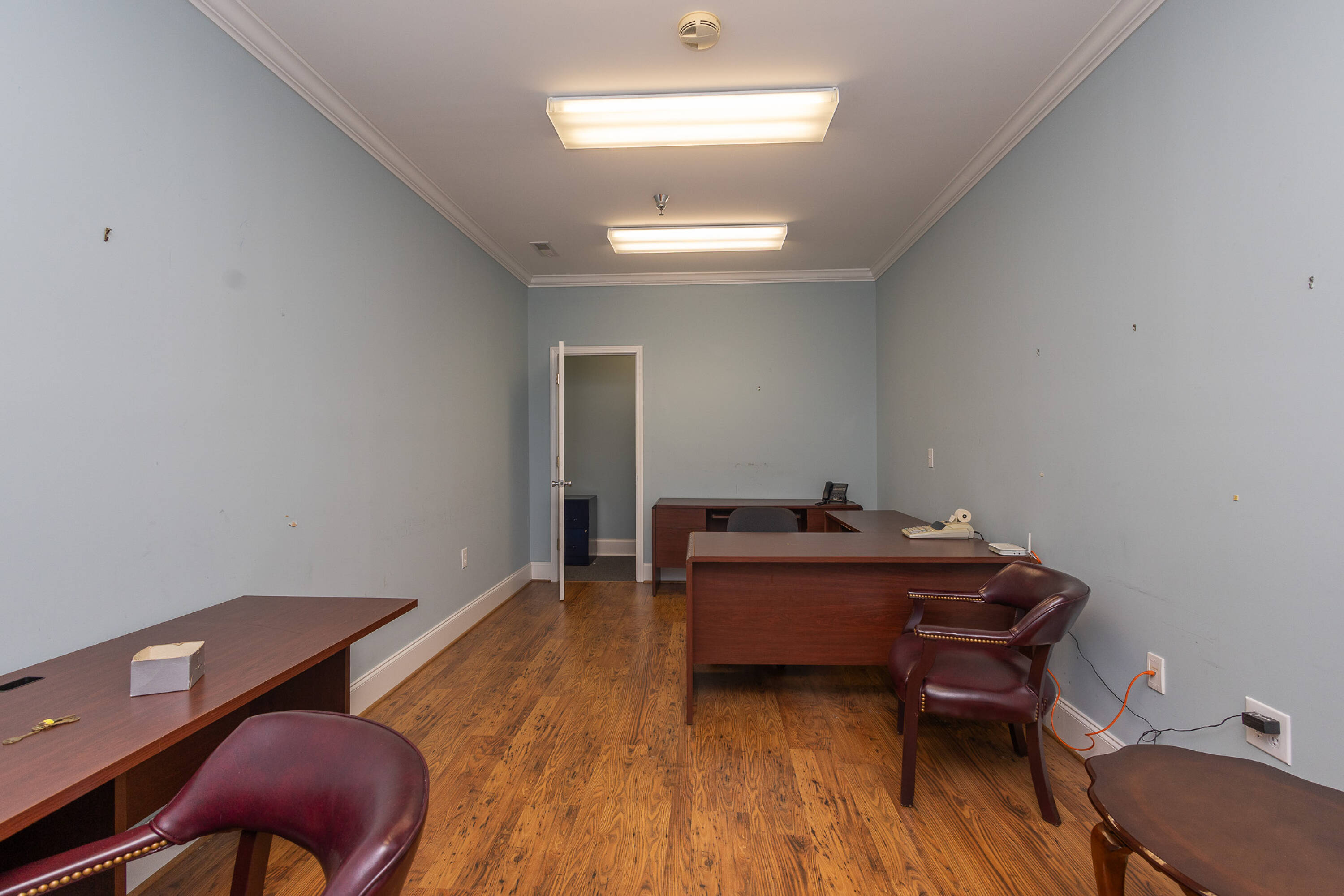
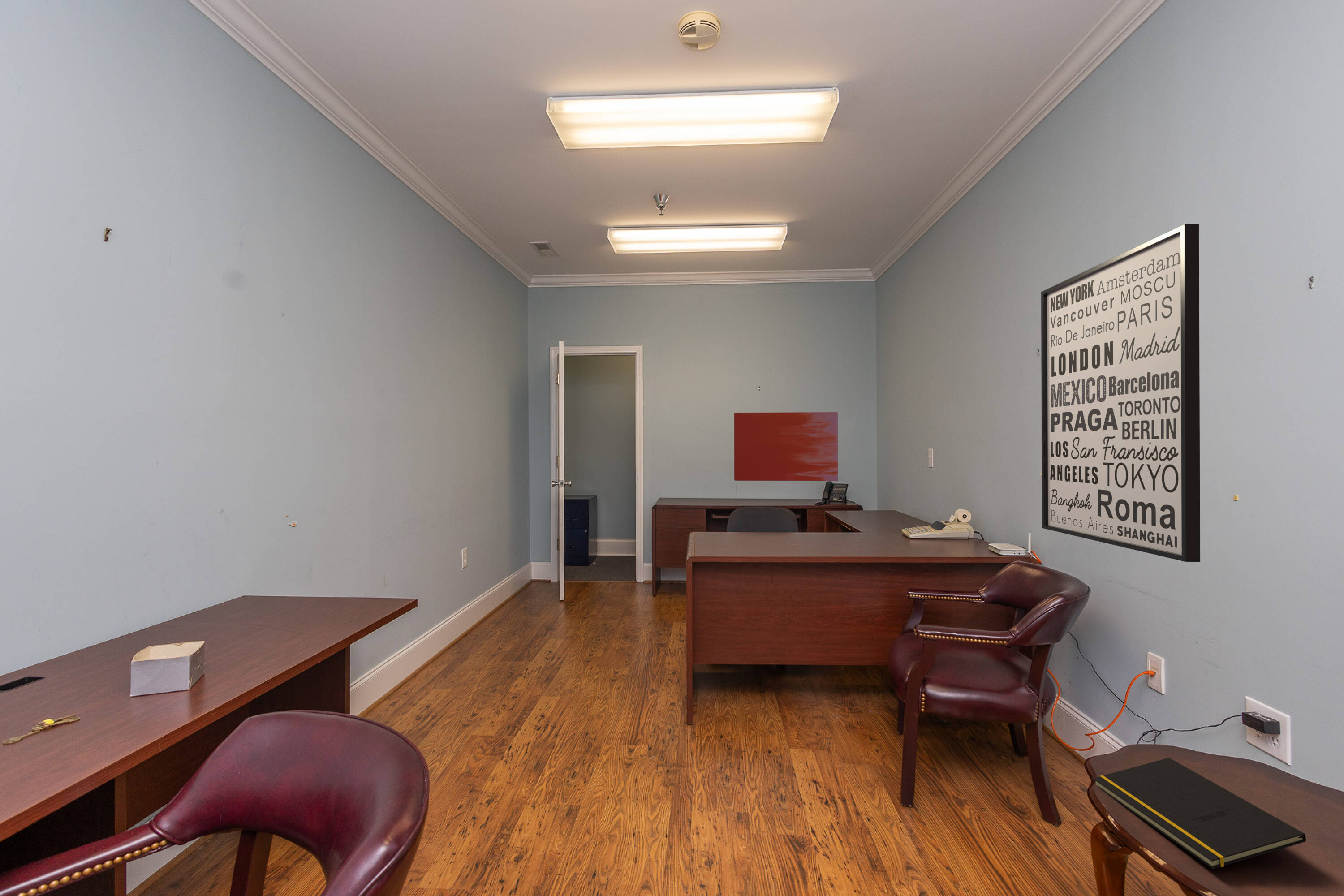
+ wall art (1106, 403)
+ wall art (785, 446)
+ notepad (1189, 806)
